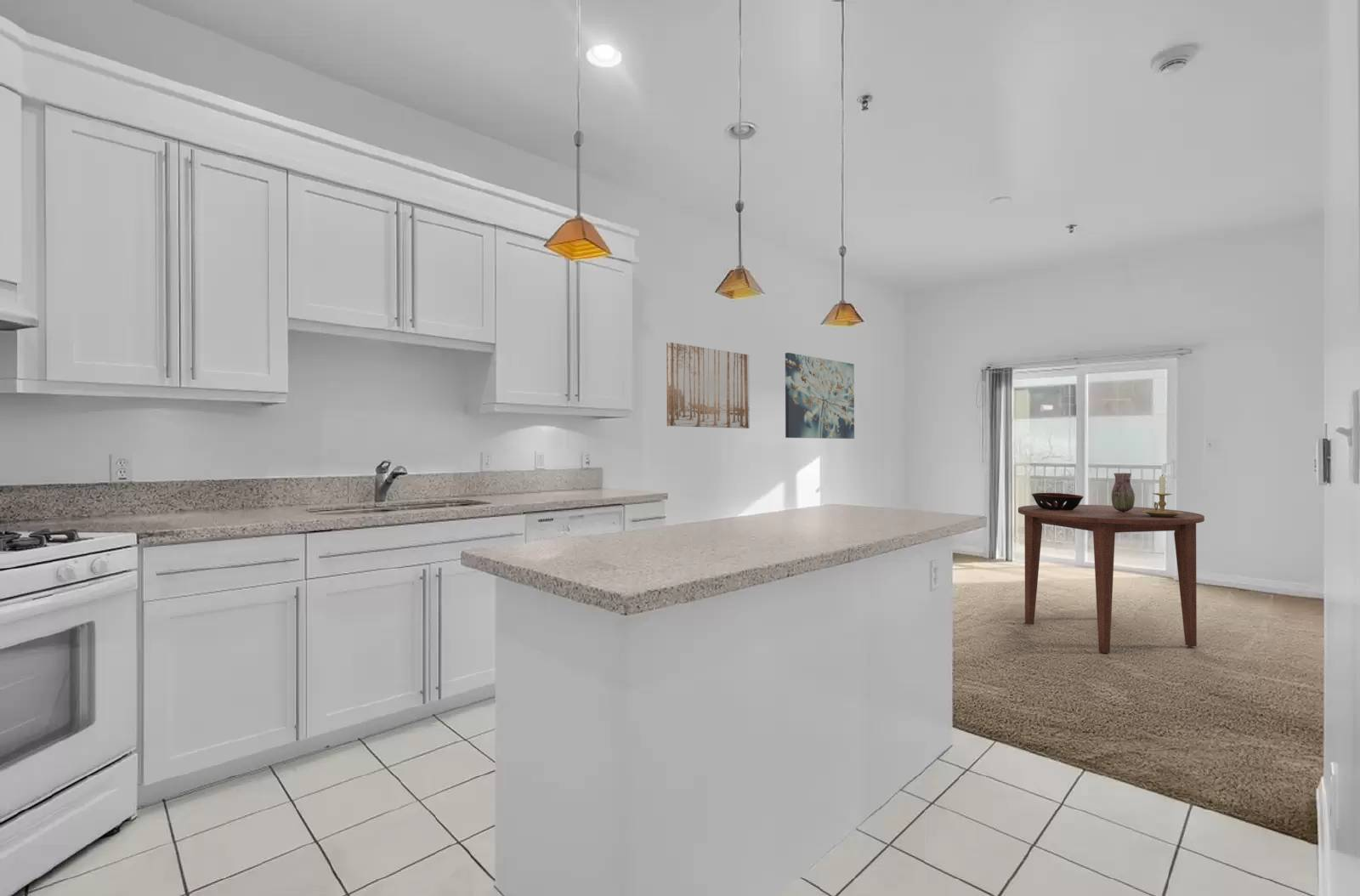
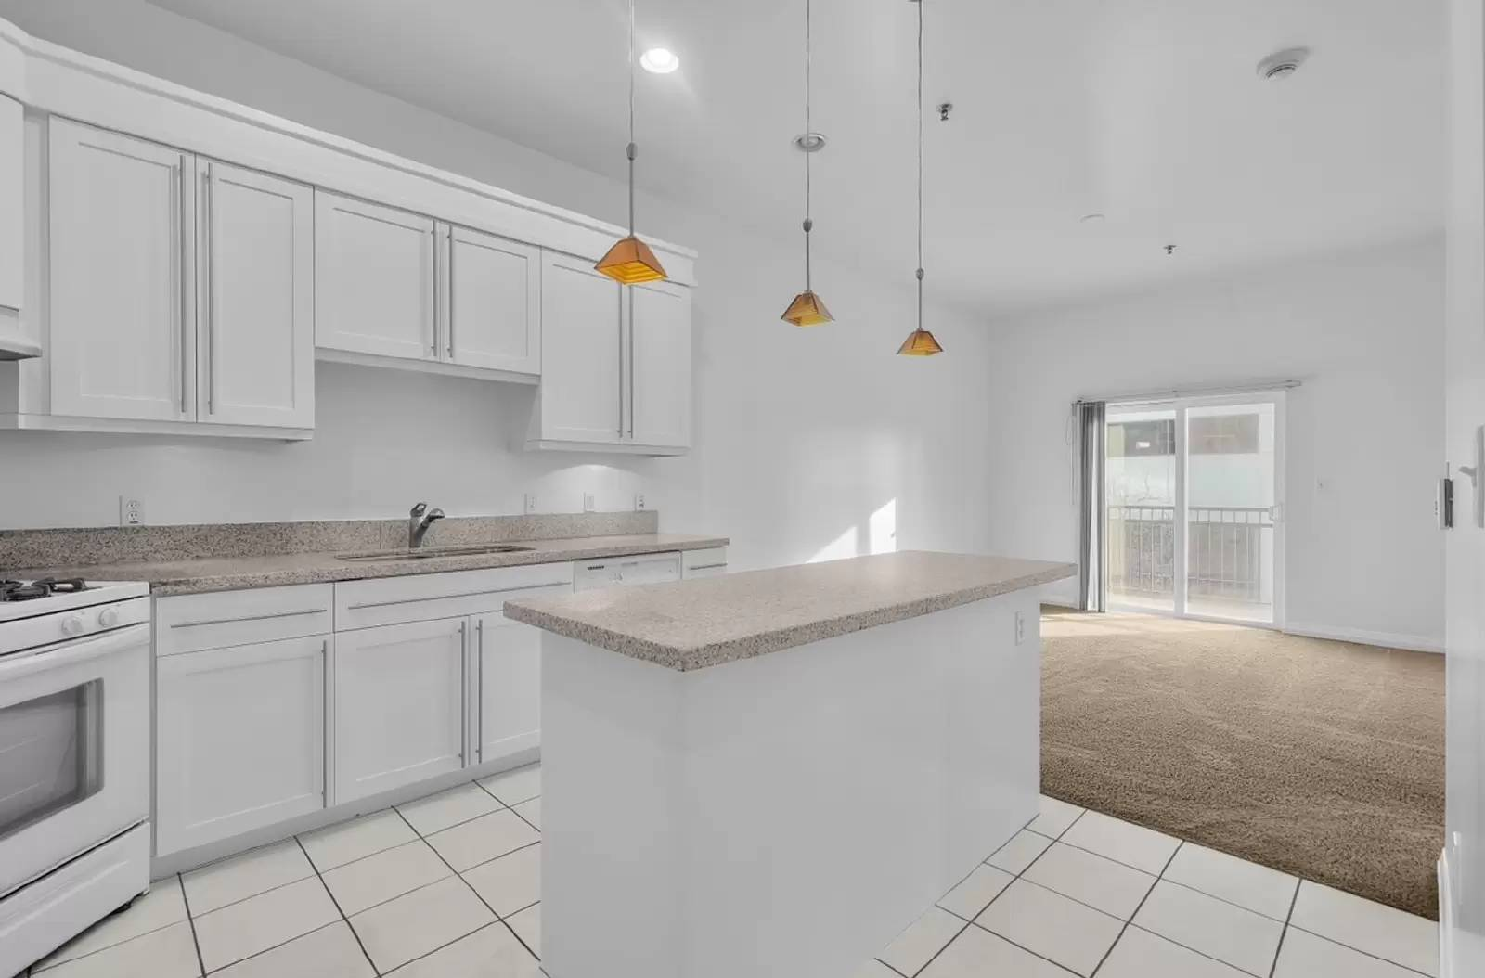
- candle holder (1162, 495)
- wall art (711, 388)
- decorative bowl (1057, 501)
- vase (1123, 492)
- dining table (1105, 572)
- wall art (822, 398)
